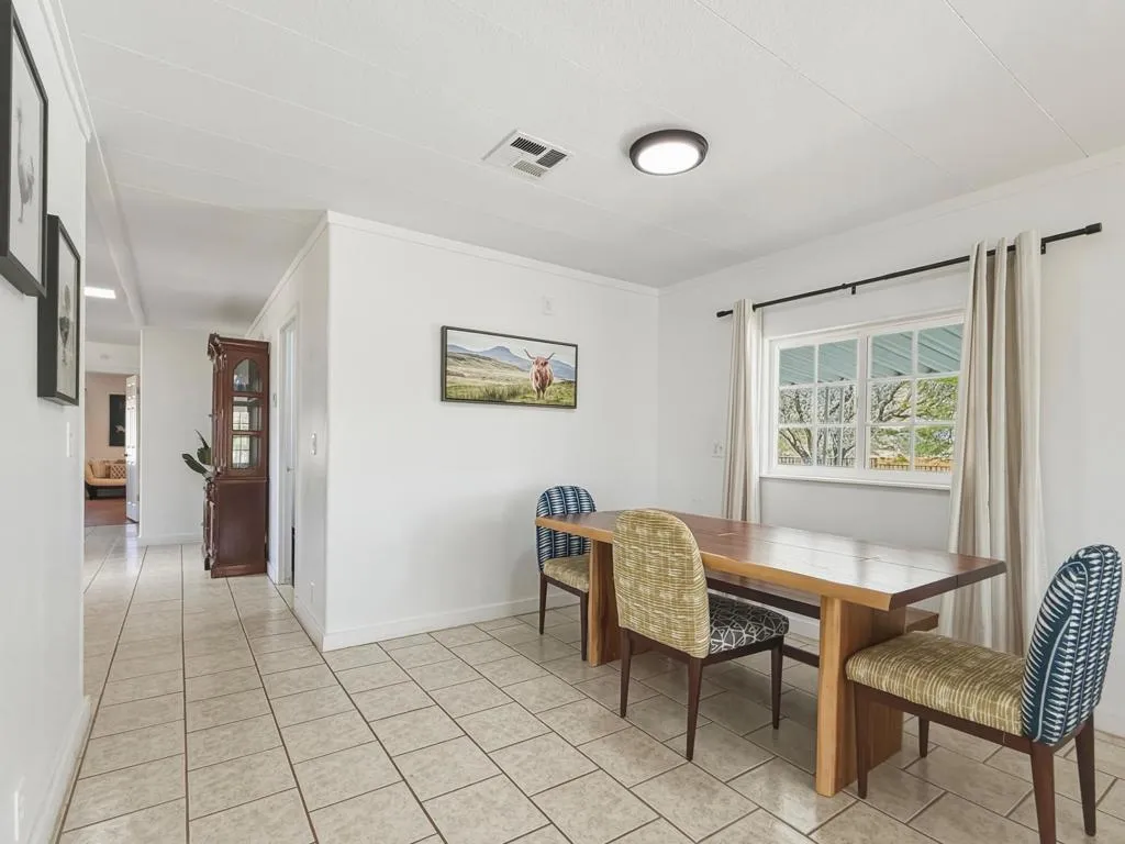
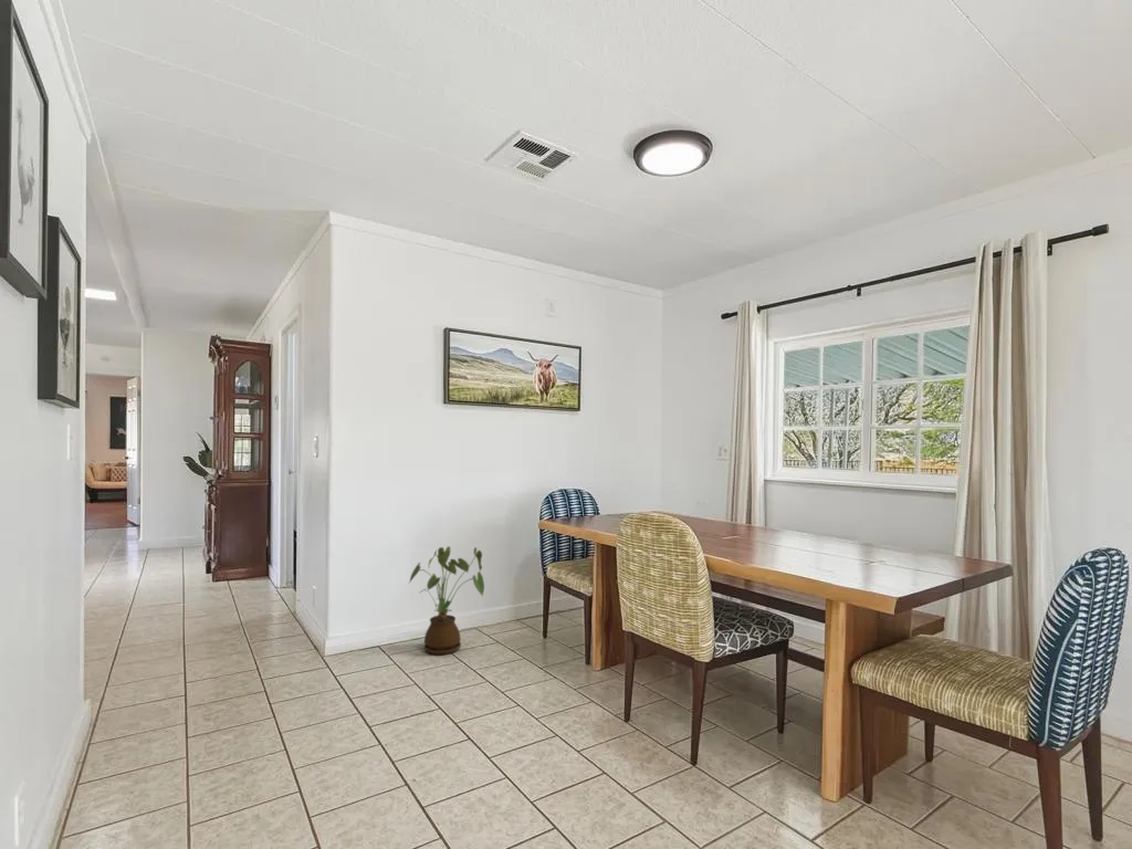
+ house plant (450, 600)
